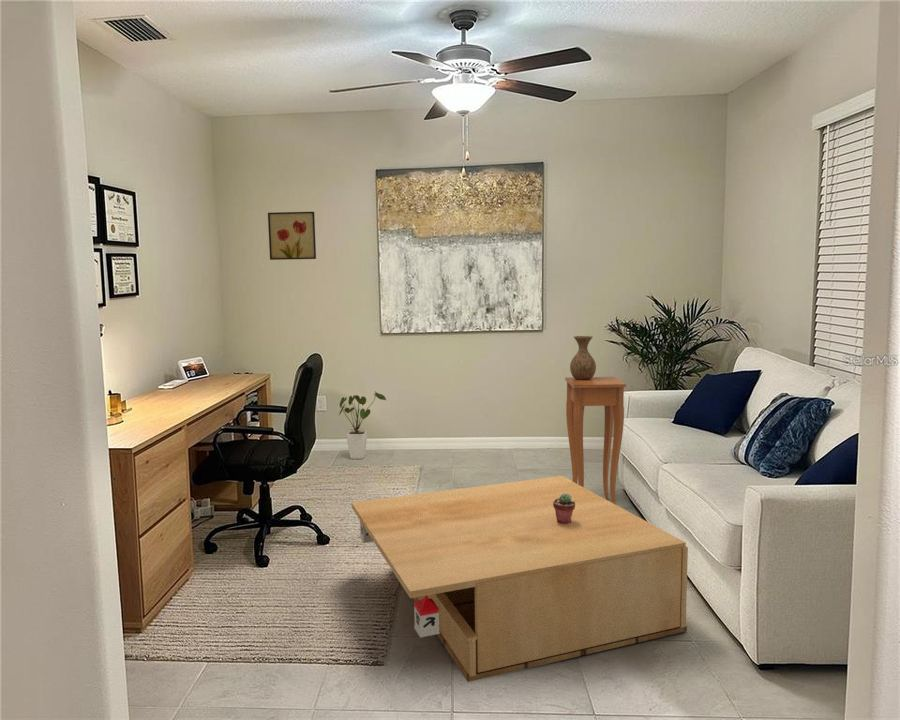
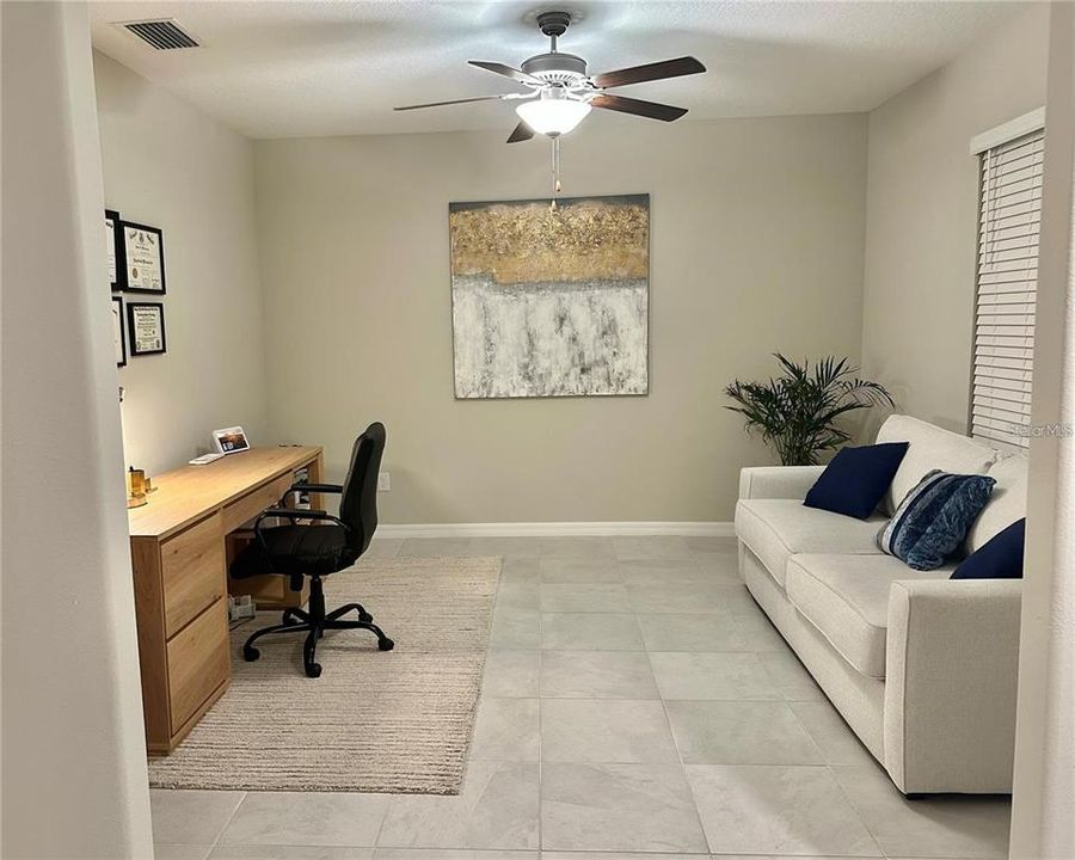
- coffee table (504, 560)
- vase (583, 357)
- side table (604, 444)
- house plant (360, 424)
- potted succulent (564, 507)
- wall art (292, 235)
